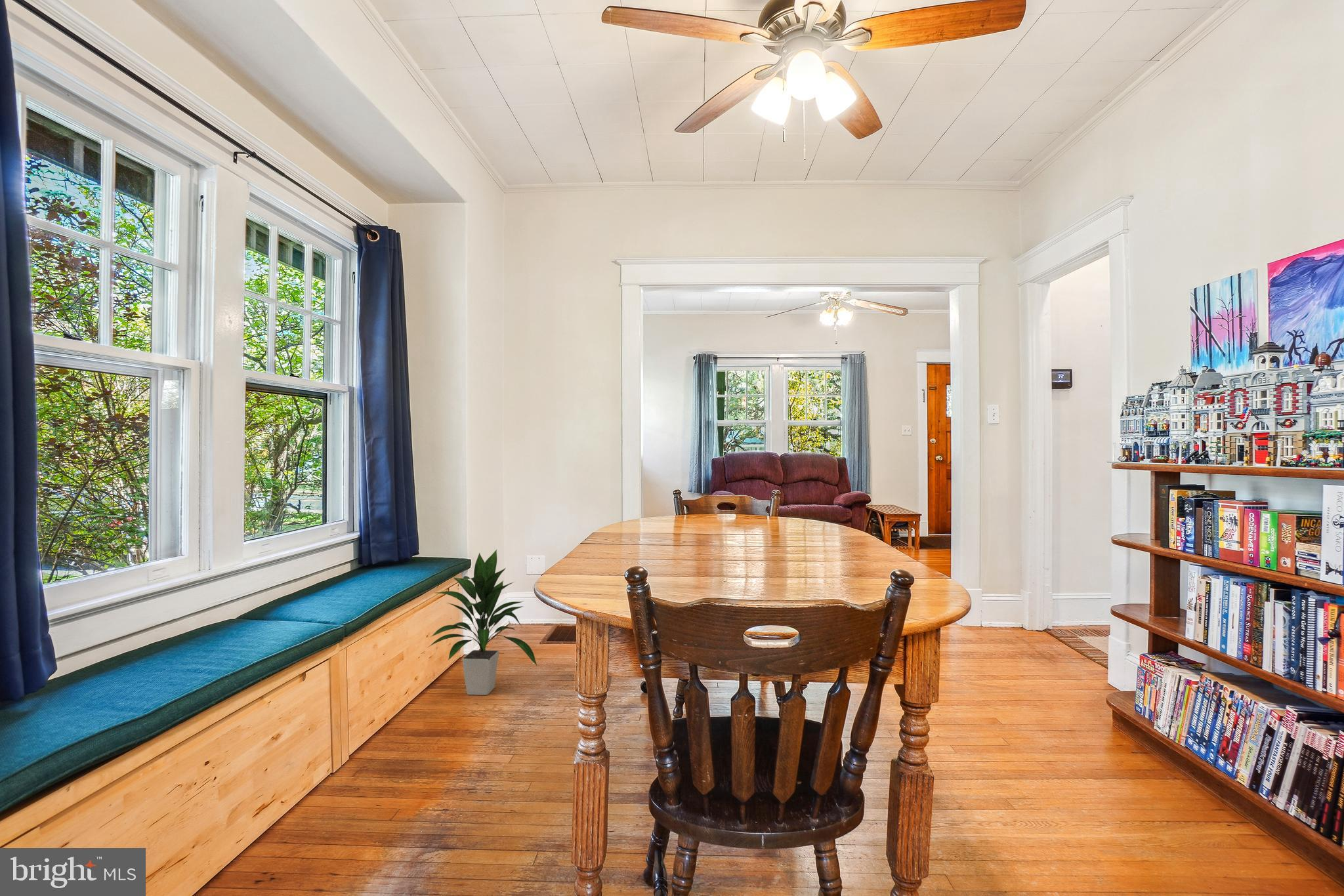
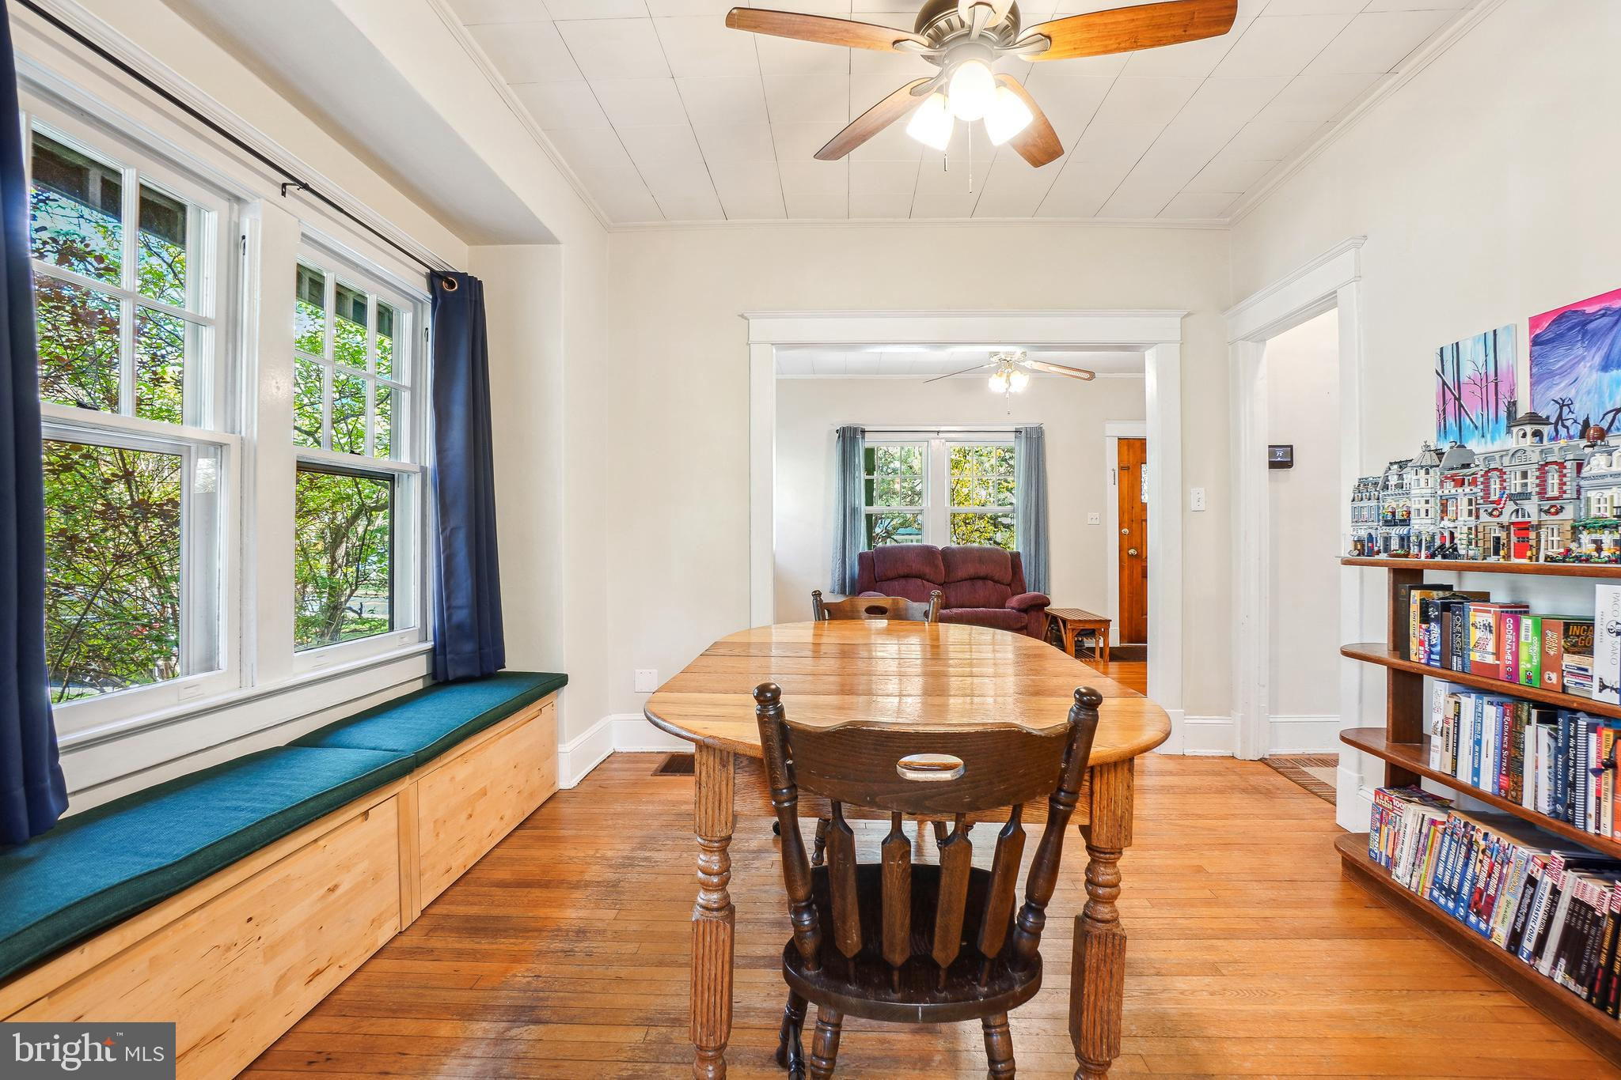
- indoor plant (484, 623)
